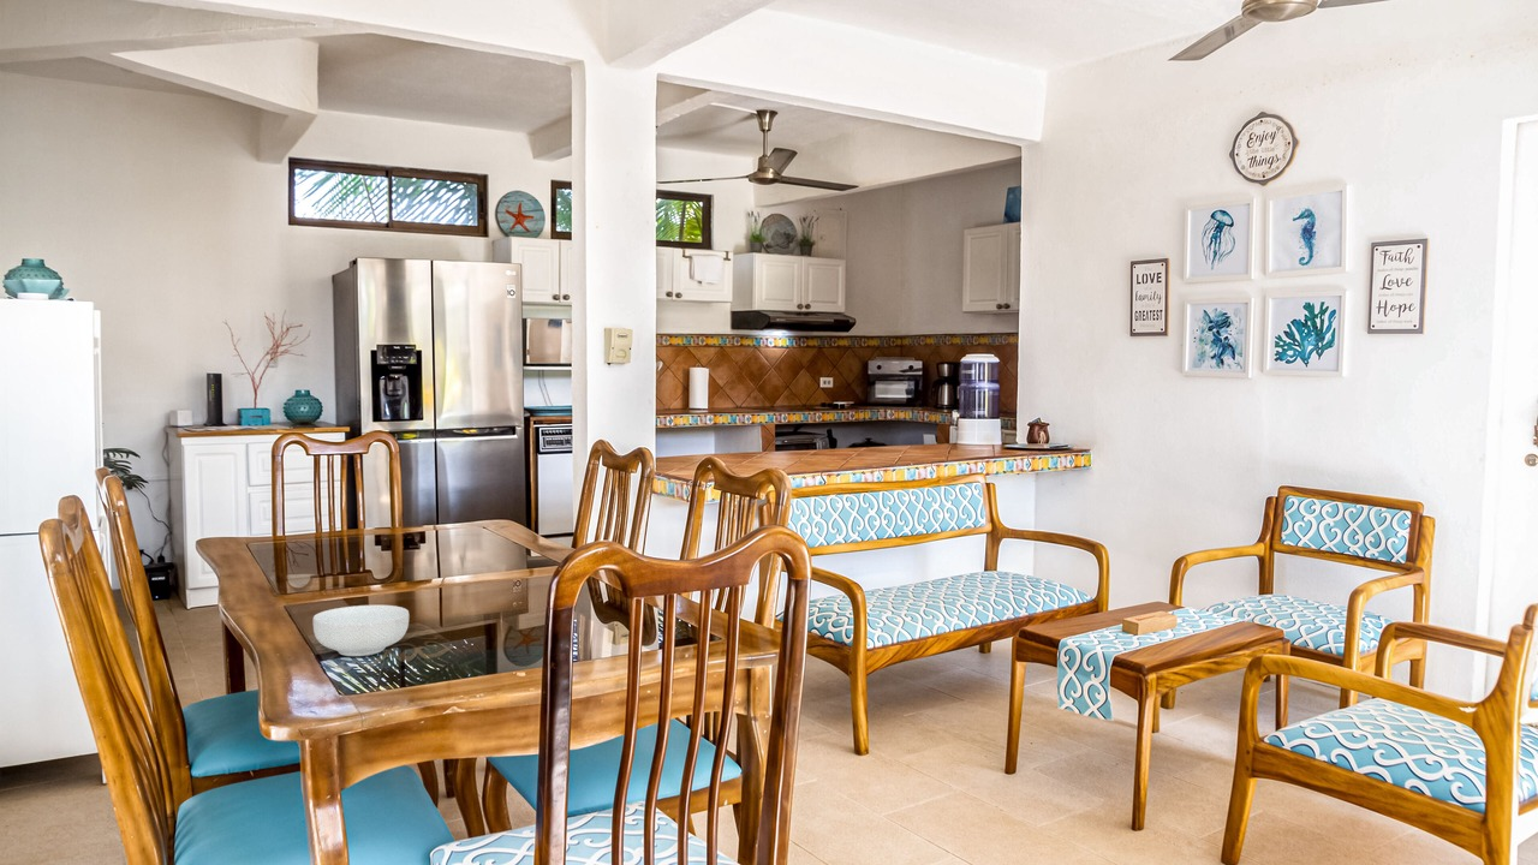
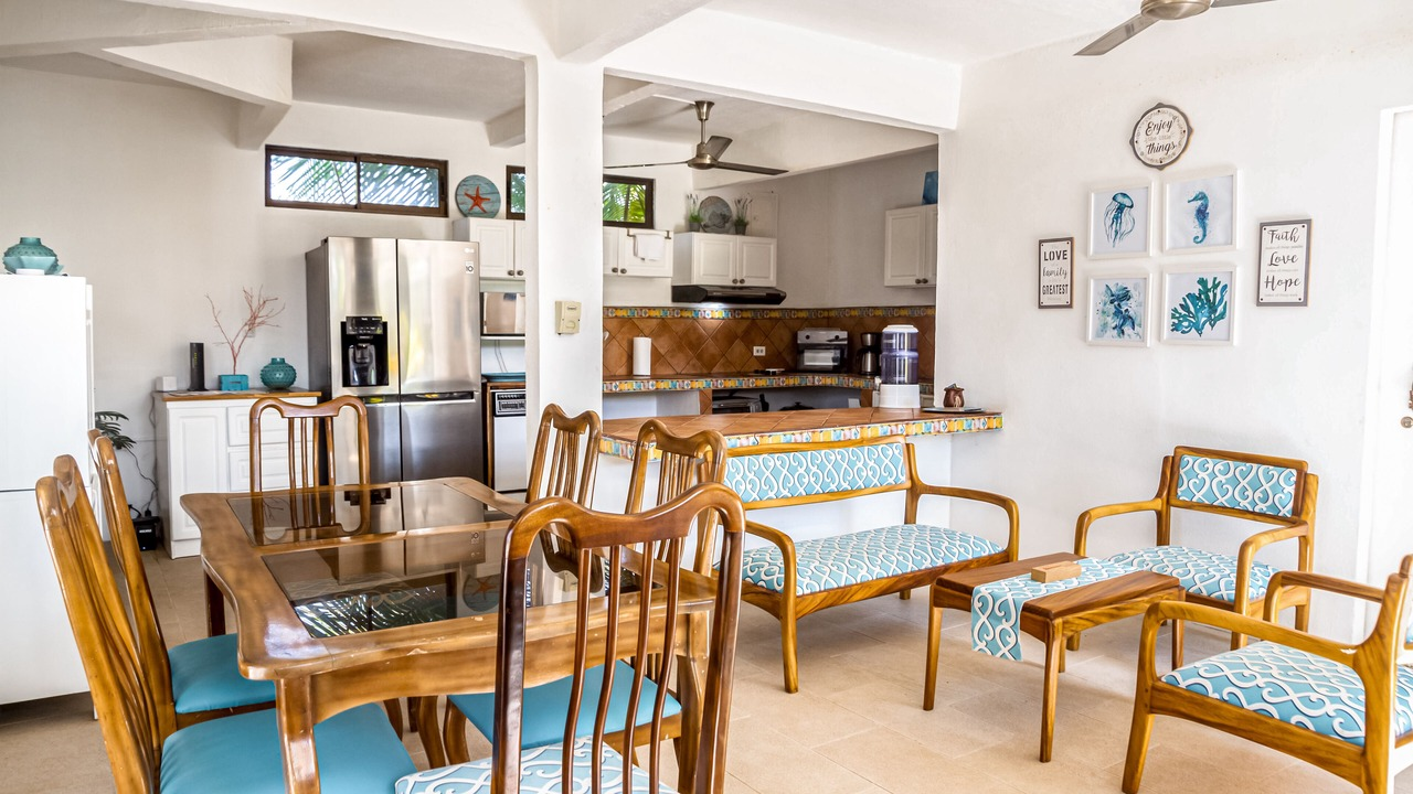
- cereal bowl (362, 632)
